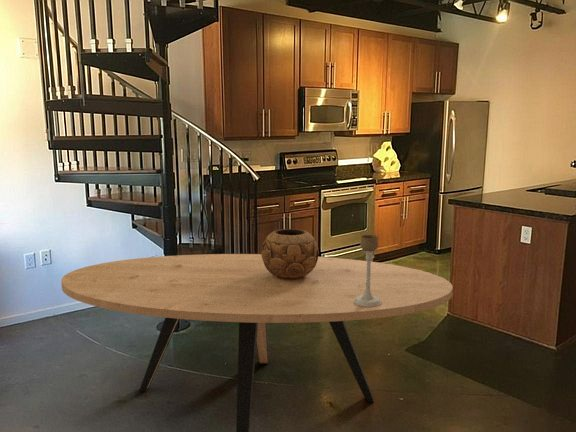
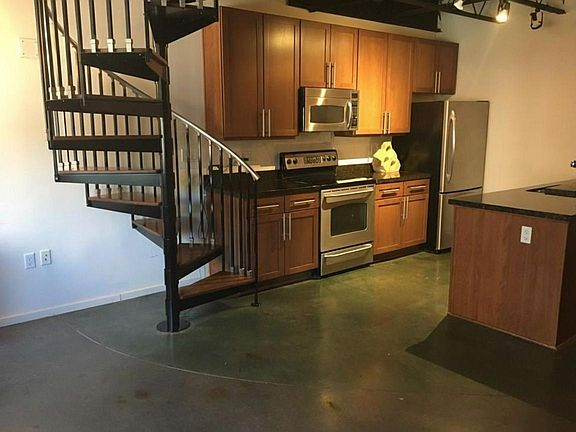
- candle holder (368, 269)
- decorative bowl (290, 253)
- dining table (253, 337)
